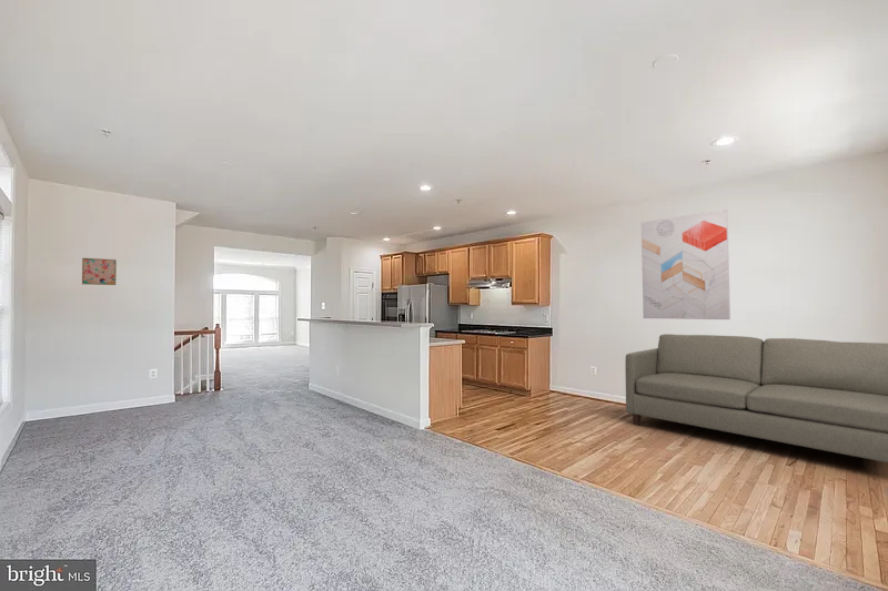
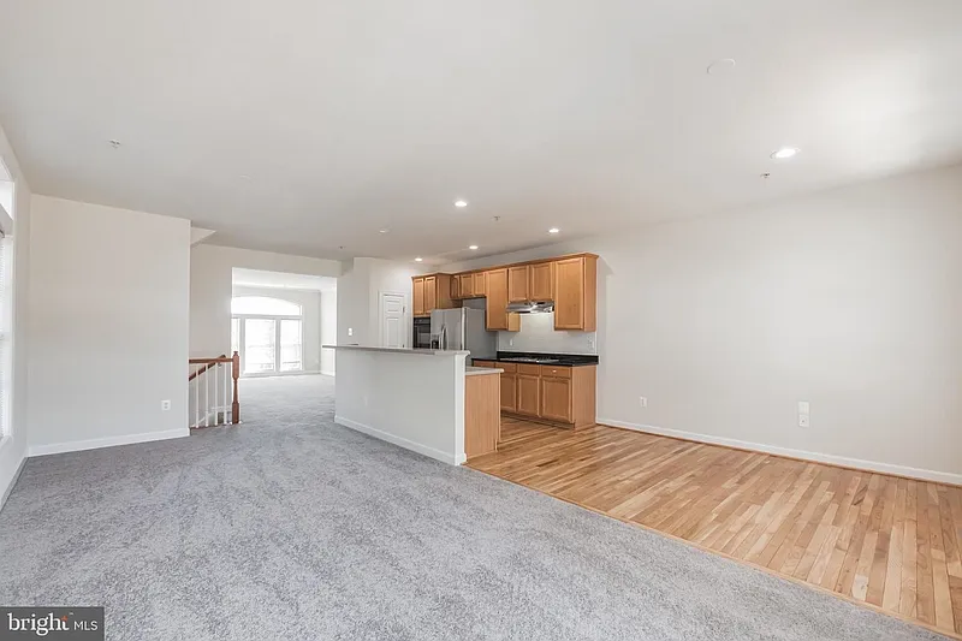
- wall art (682, 267)
- wall art (99, 272)
- sofa (758, 388)
